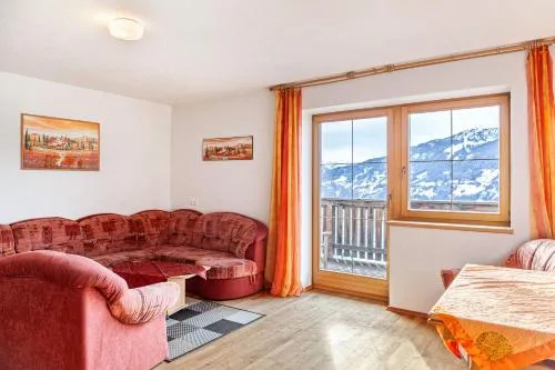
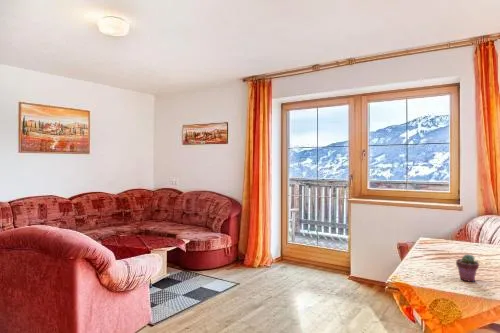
+ potted succulent (467, 266)
